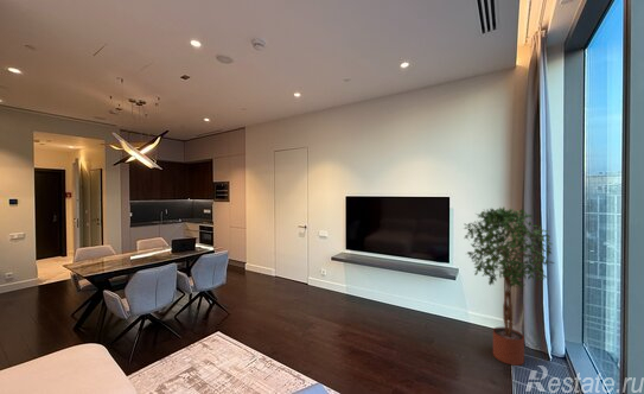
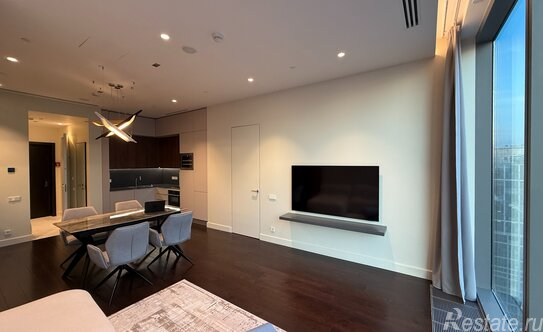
- potted tree (504, 282)
